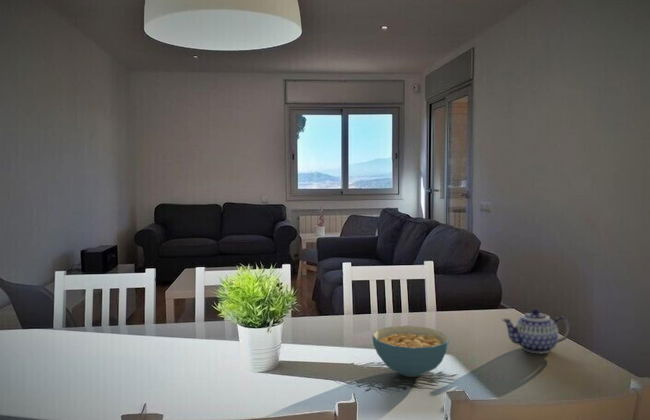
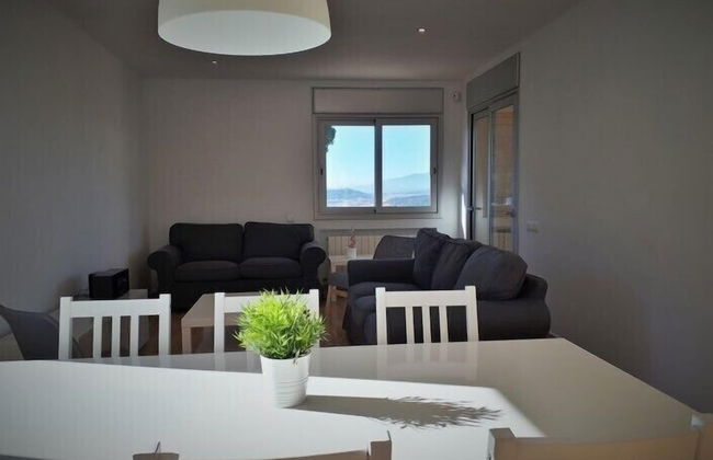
- cereal bowl (410, 354)
- teapot (535, 329)
